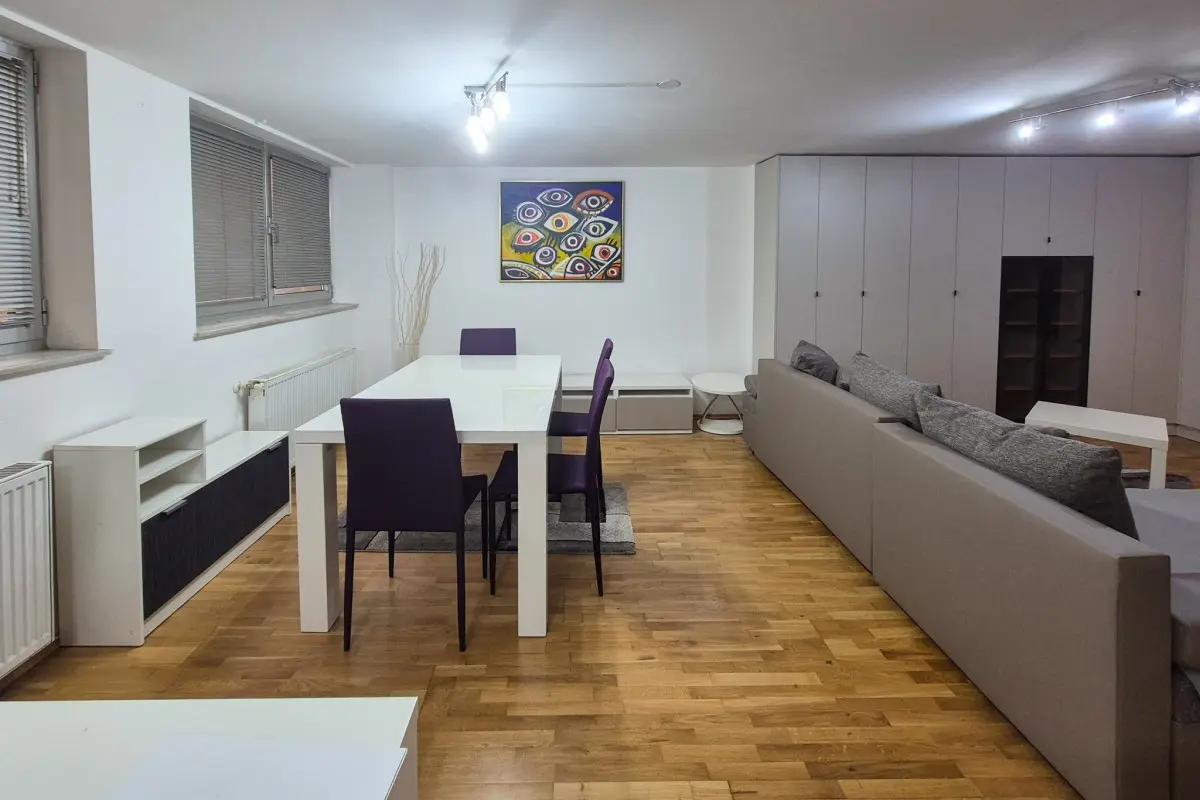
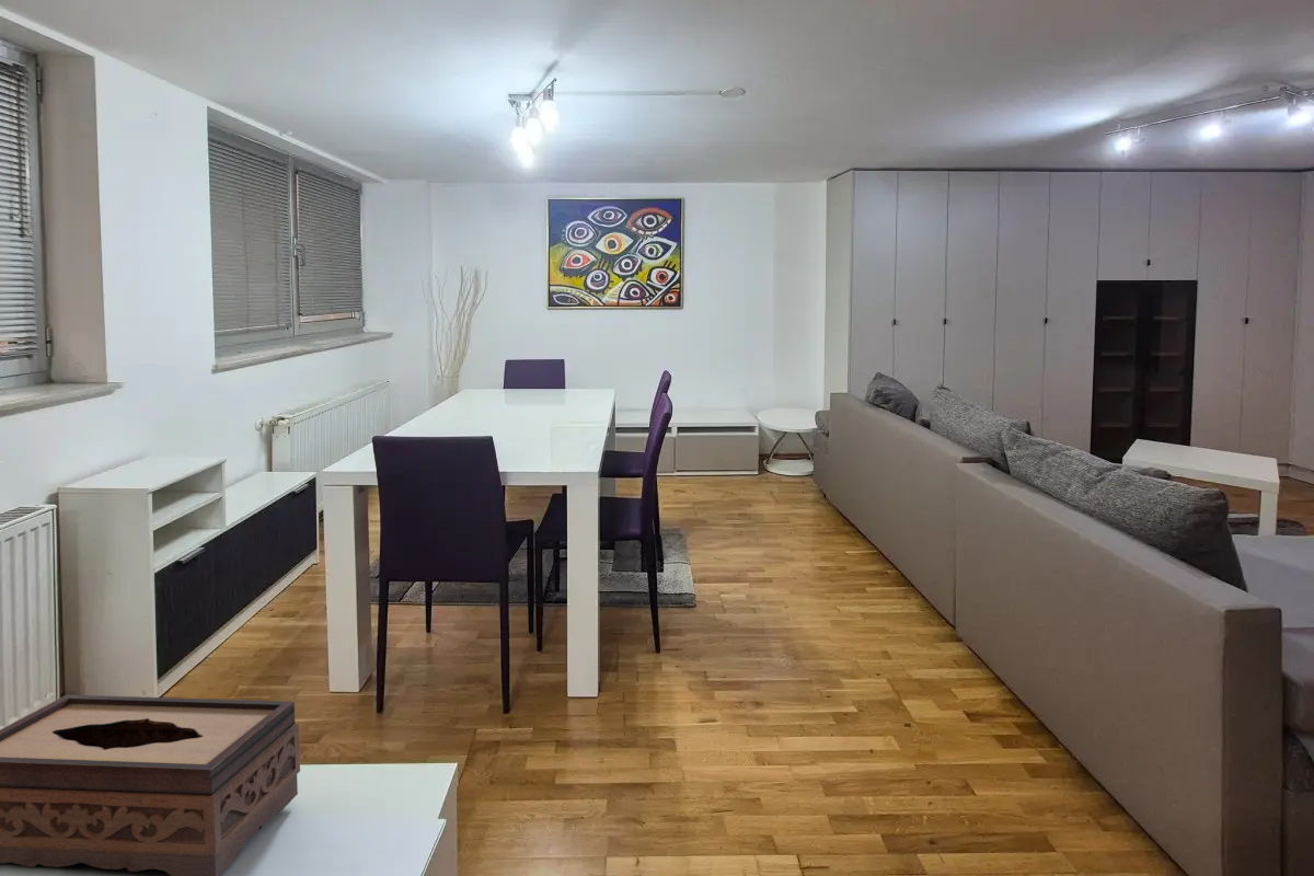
+ tissue box (134, 777)
